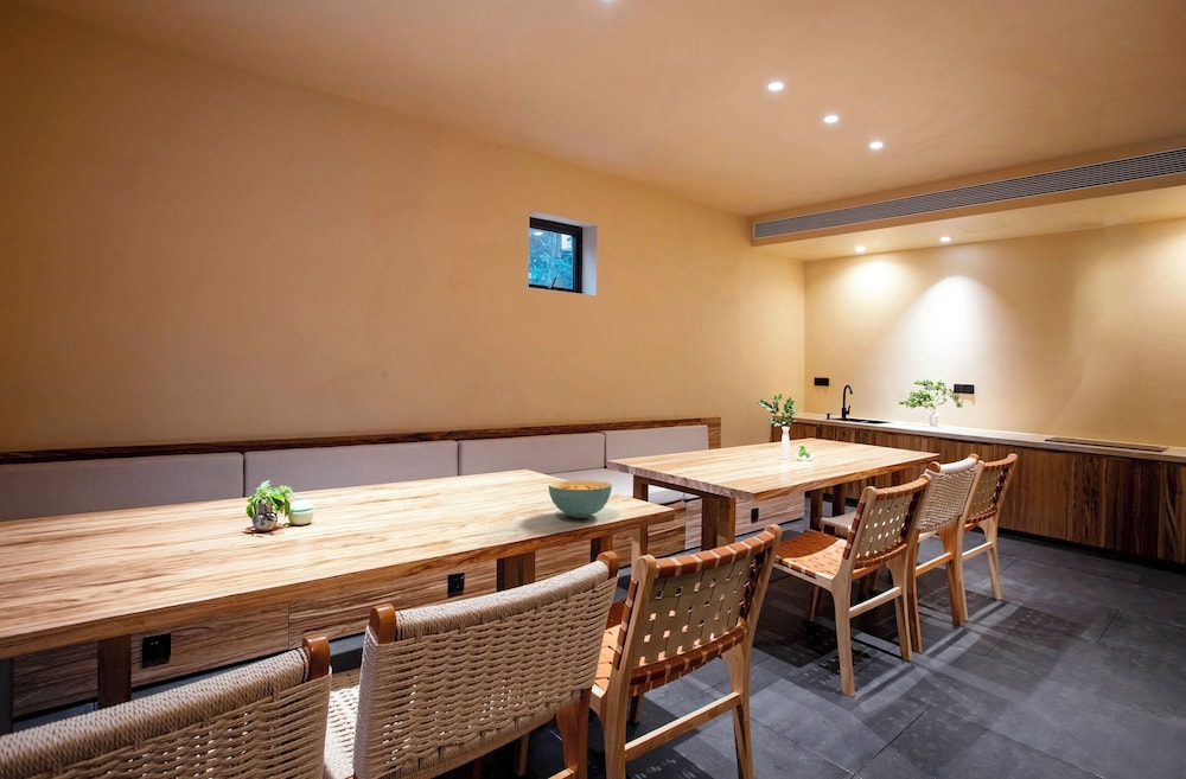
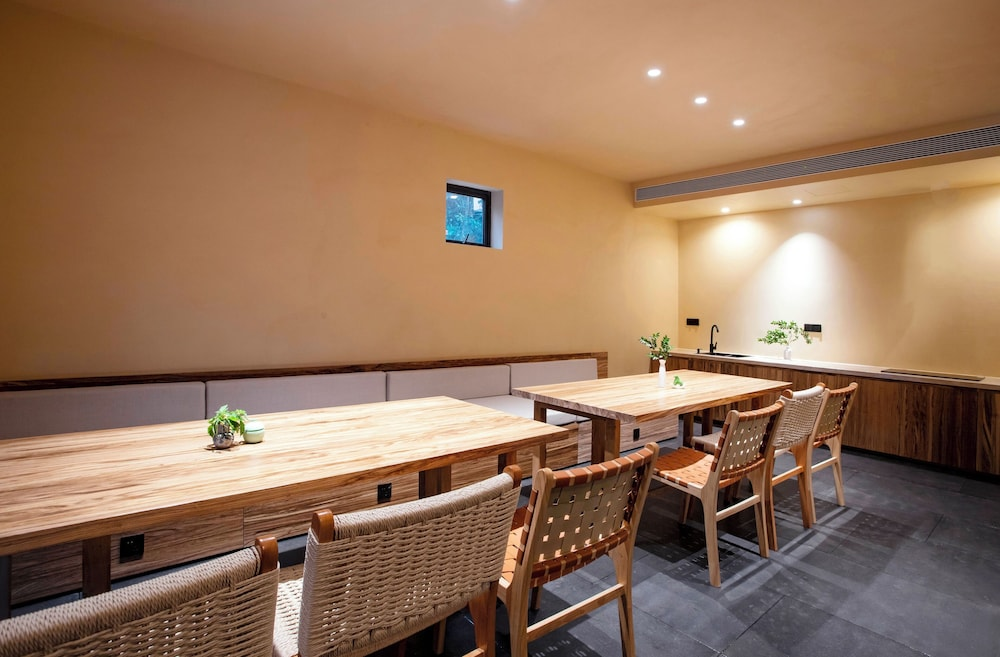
- cereal bowl (580, 500)
